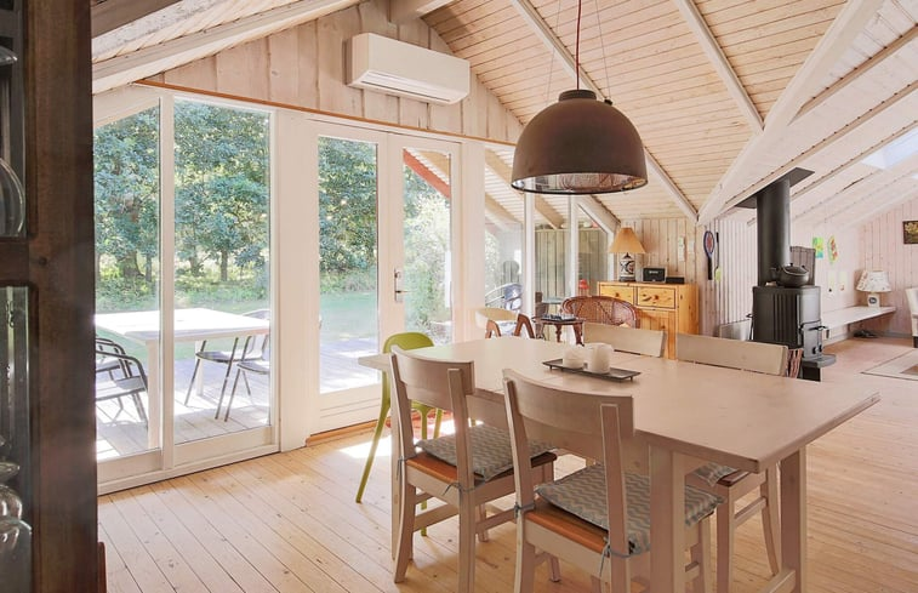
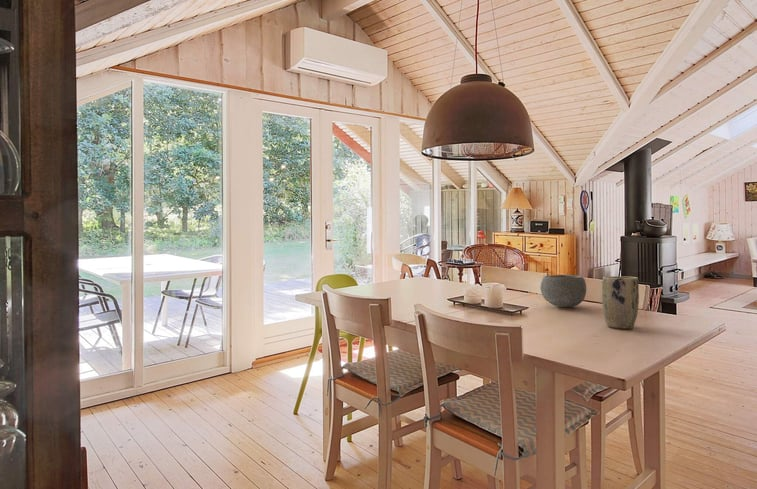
+ bowl (563, 291)
+ plant pot (620, 302)
